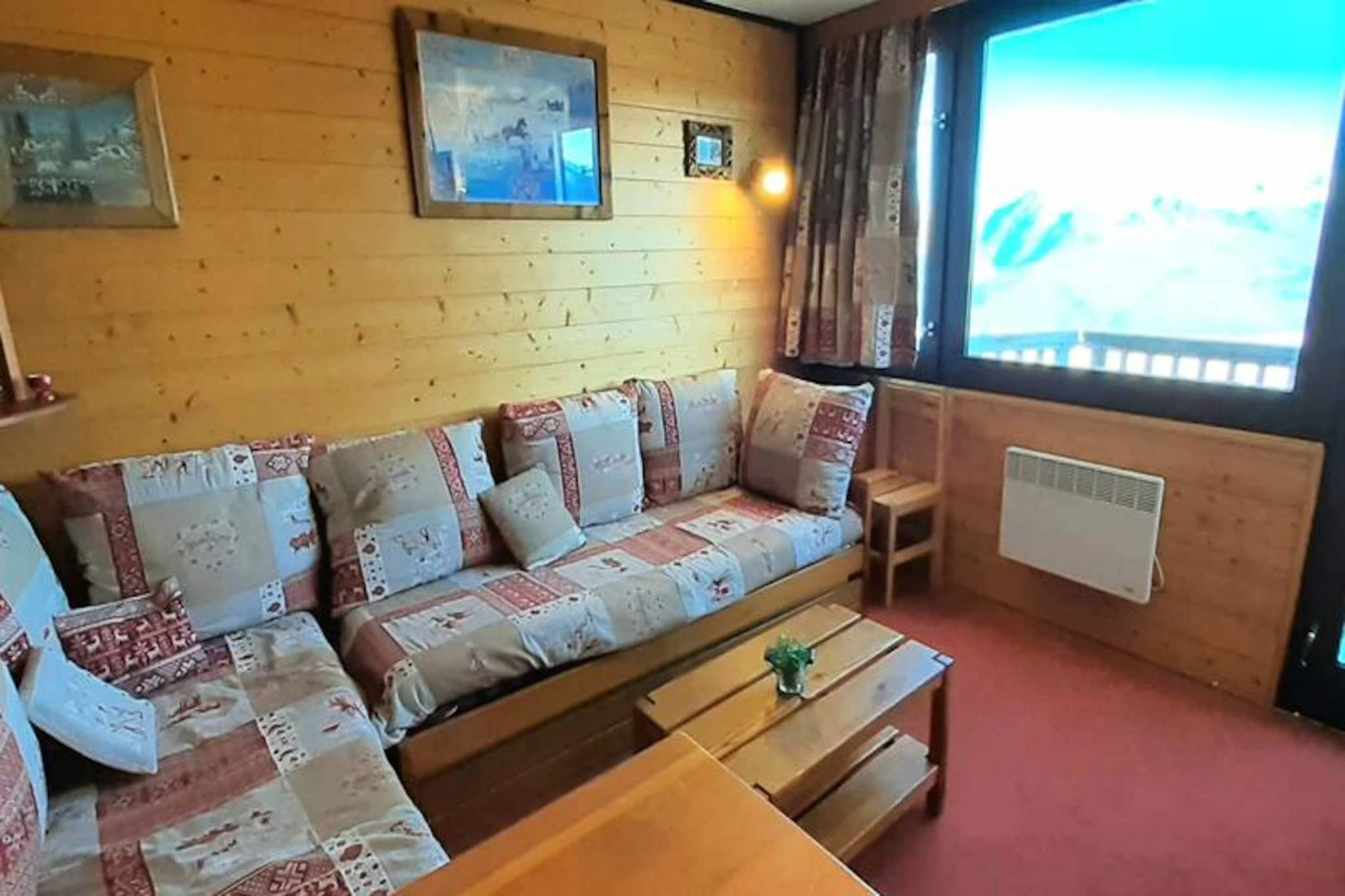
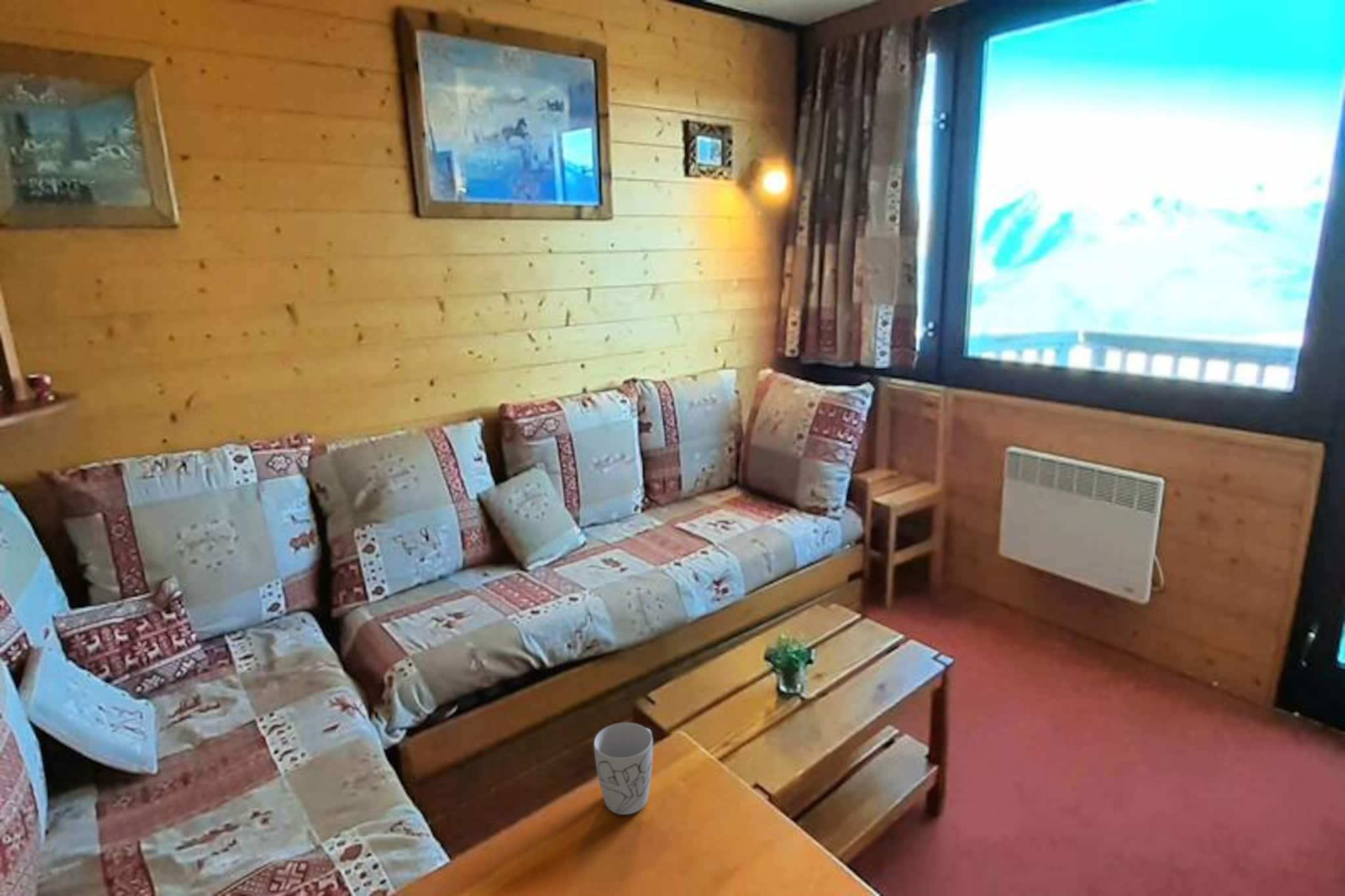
+ mug (630, 764)
